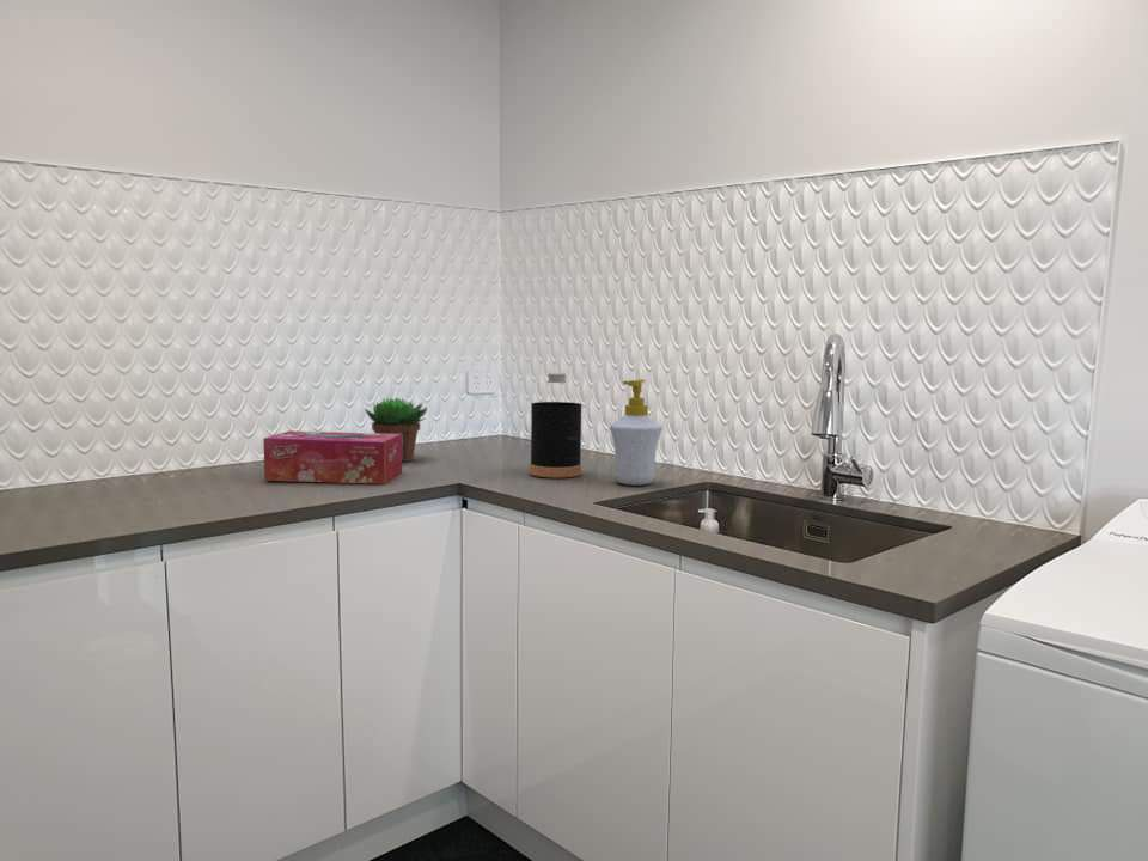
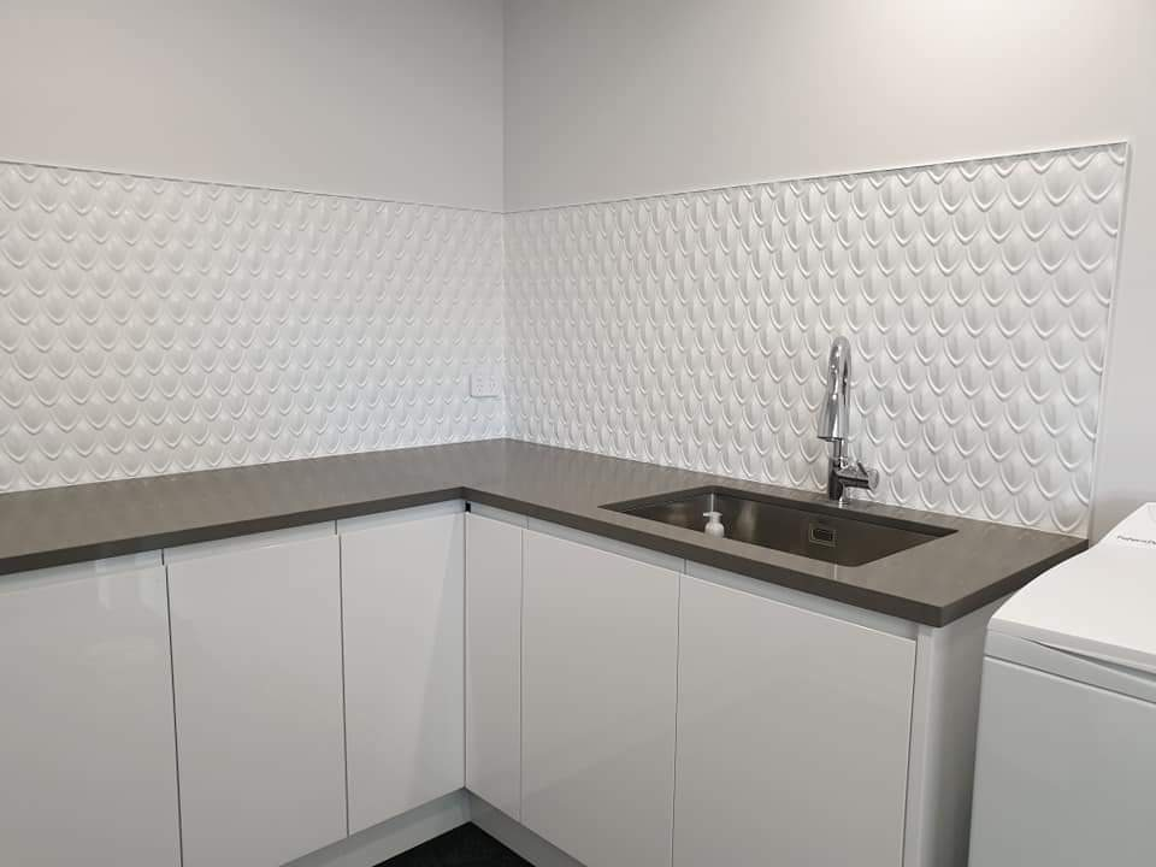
- succulent plant (397, 427)
- tissue box (335, 456)
- bottle (556, 423)
- soap bottle (635, 430)
